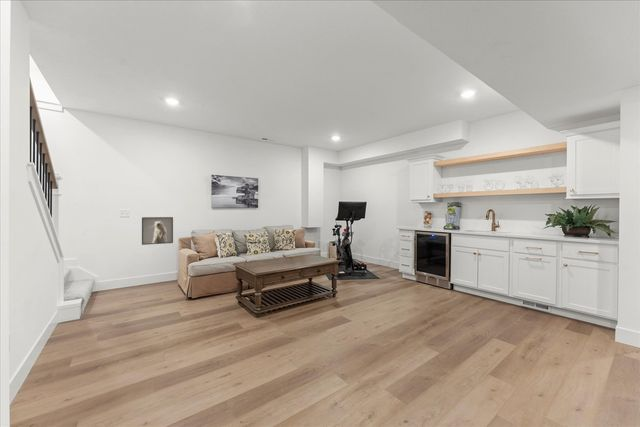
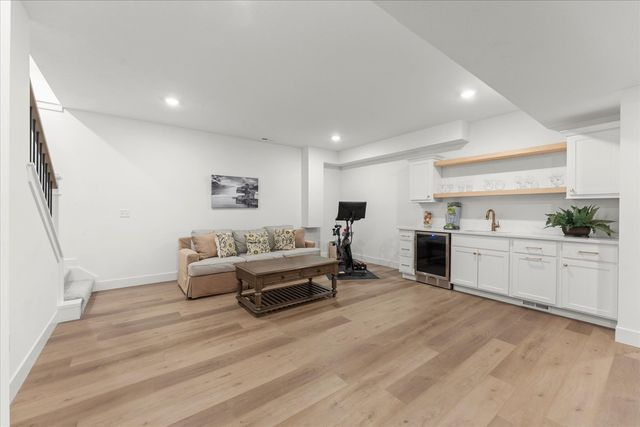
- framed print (157, 230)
